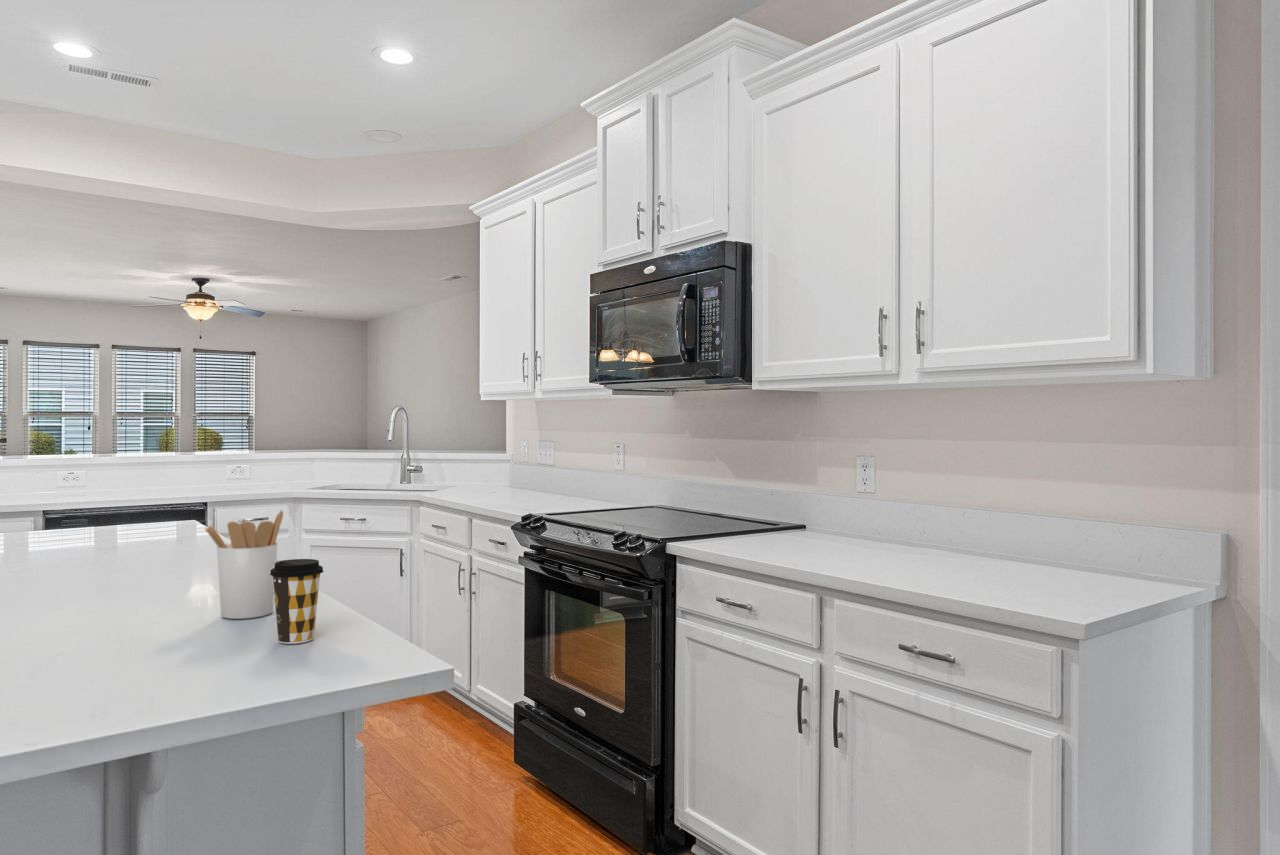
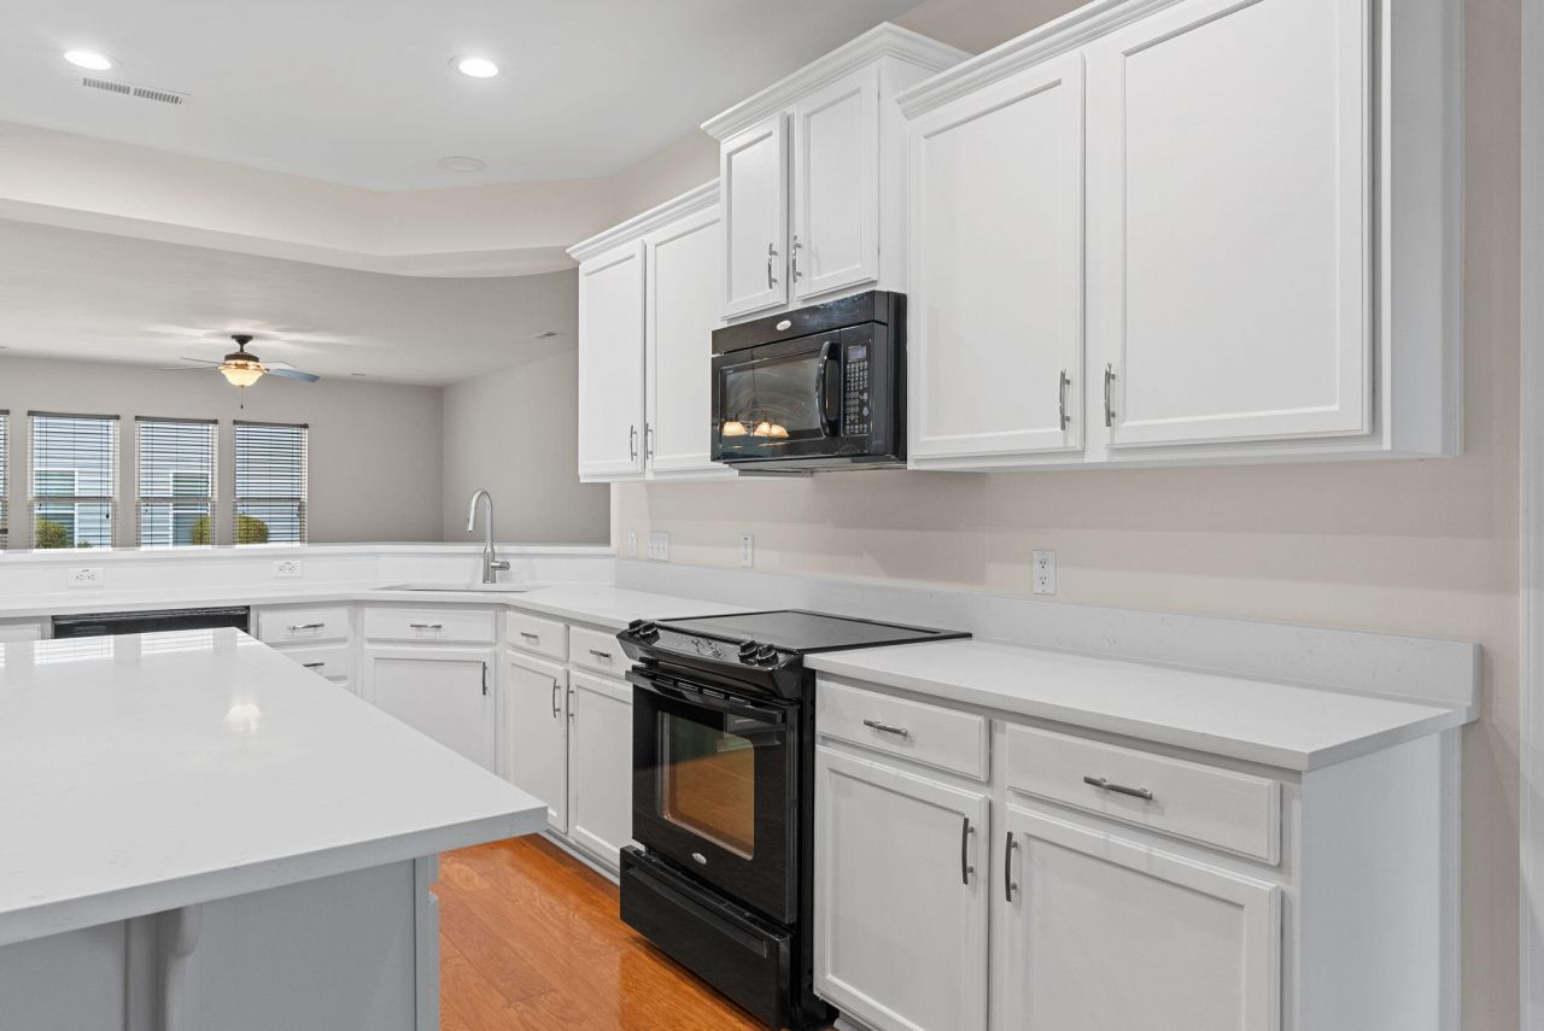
- coffee cup (296, 600)
- utensil holder (248, 564)
